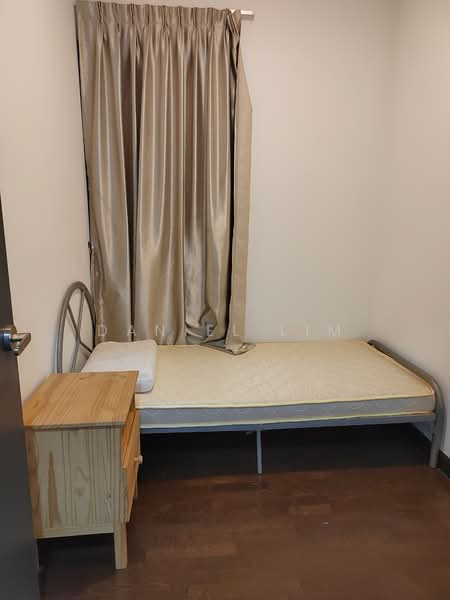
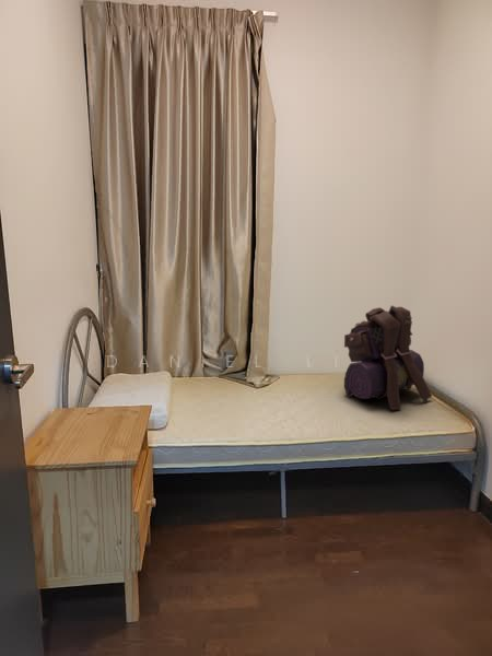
+ backpack (385, 351)
